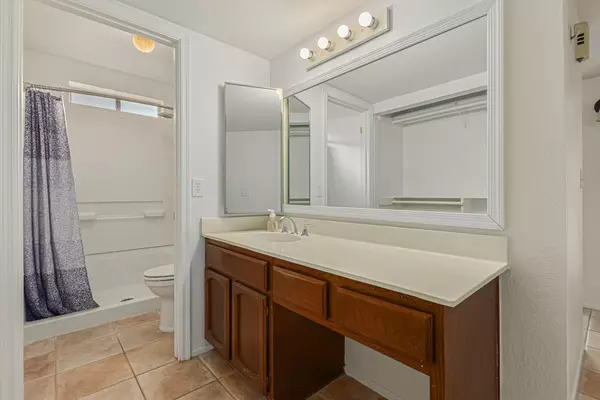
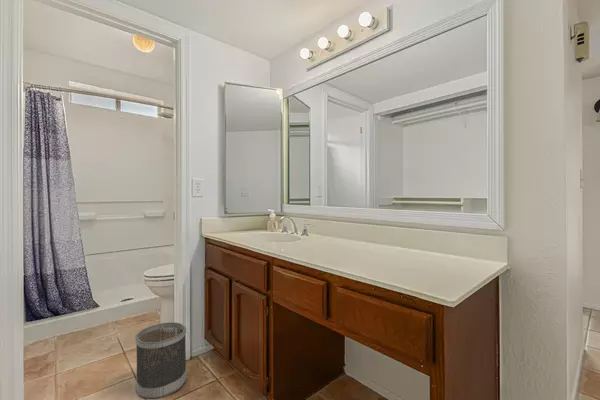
+ wastebasket (161, 357)
